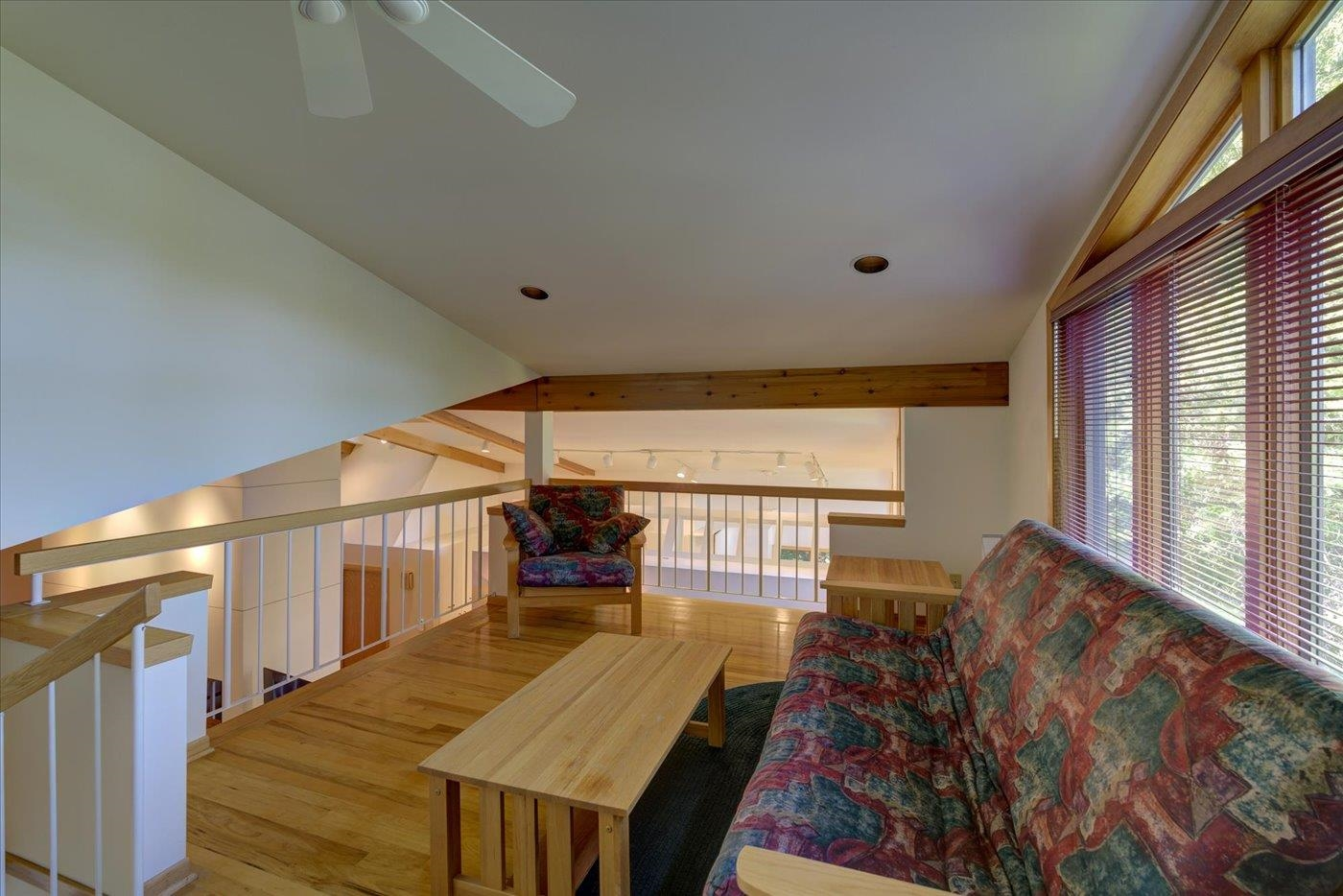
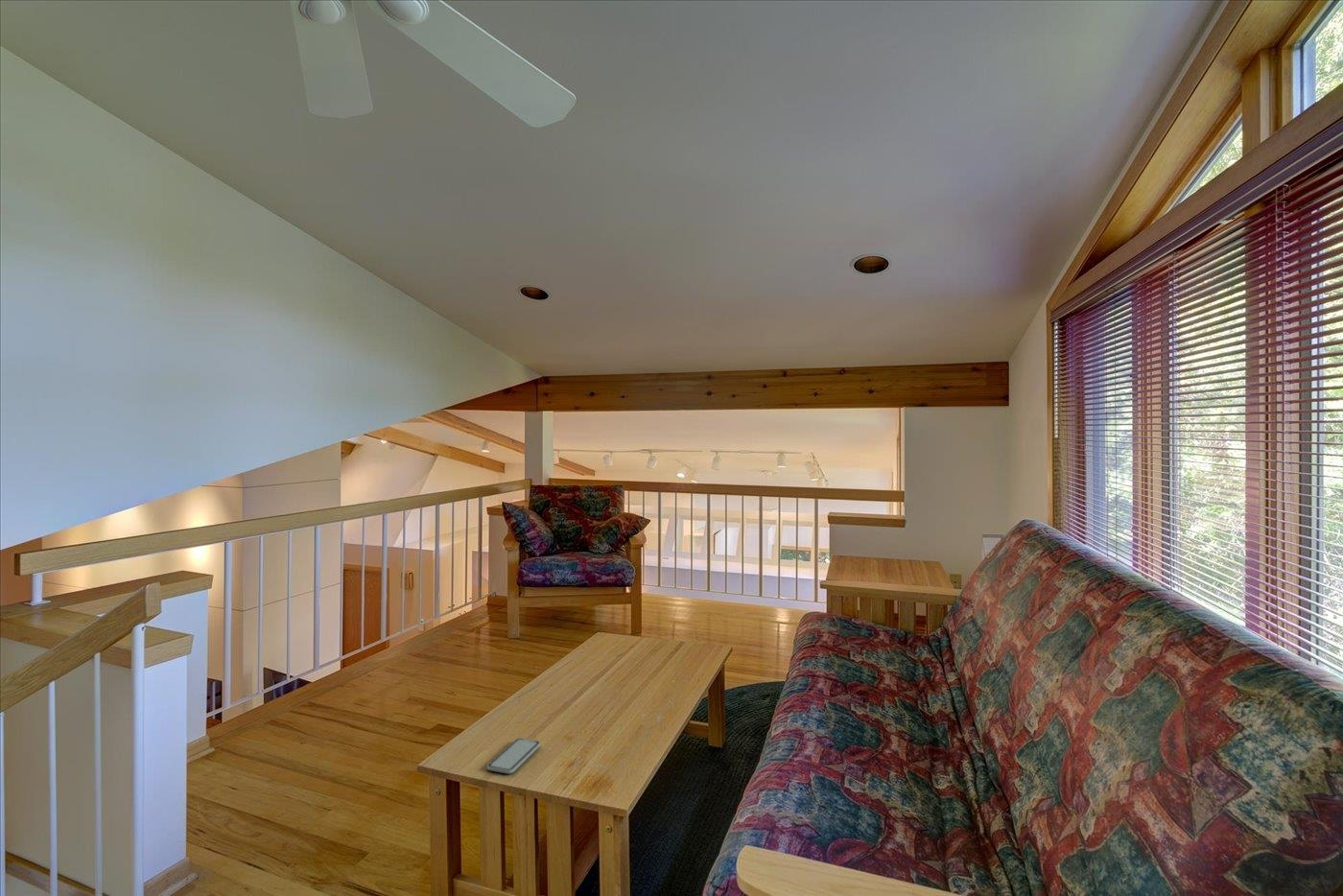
+ smartphone (514, 755)
